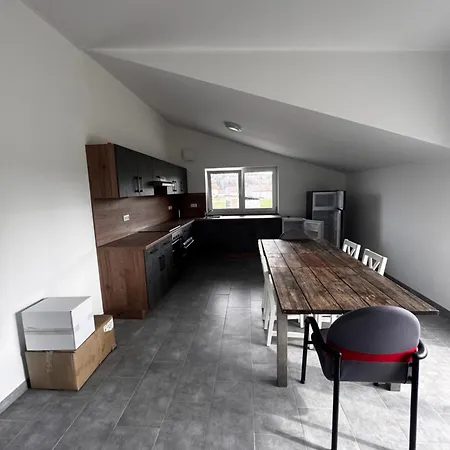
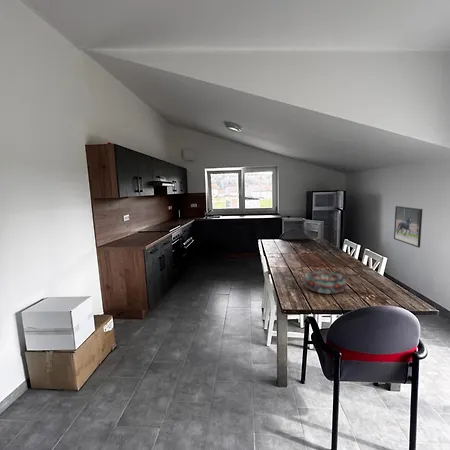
+ decorative bowl (324, 281)
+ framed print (406, 225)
